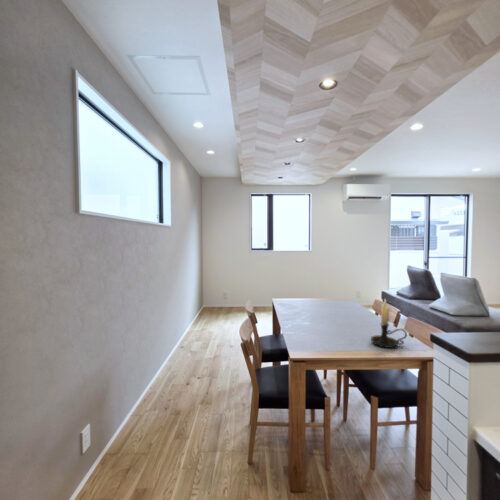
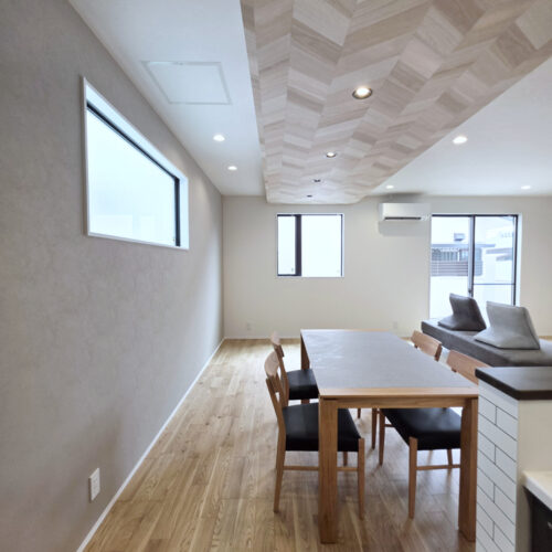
- candle holder (388, 320)
